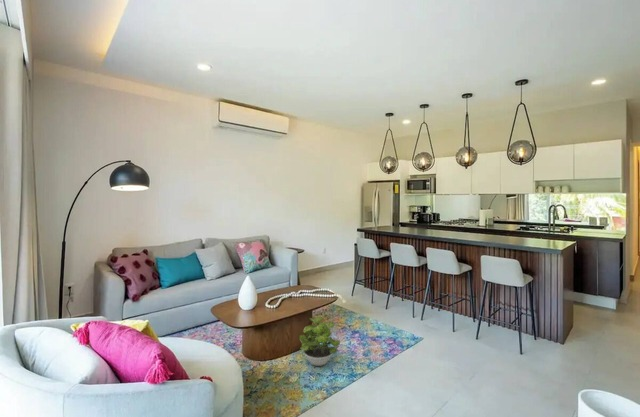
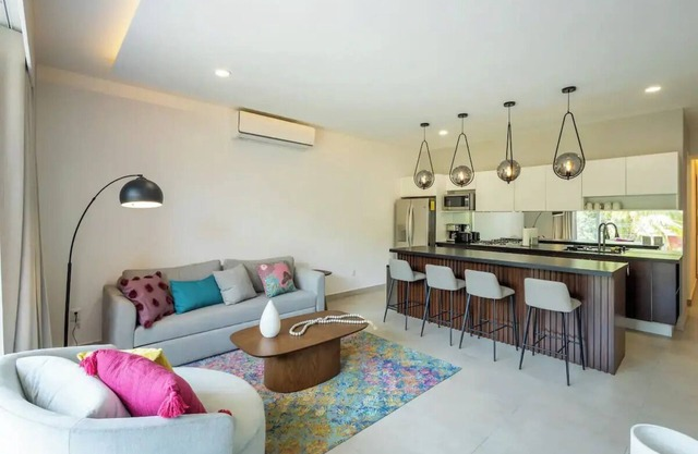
- potted plant (318, 340)
